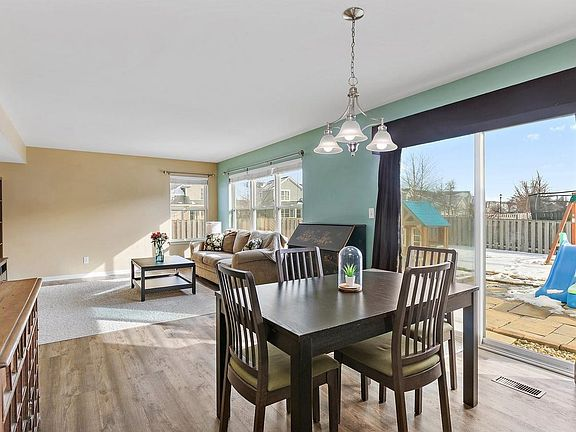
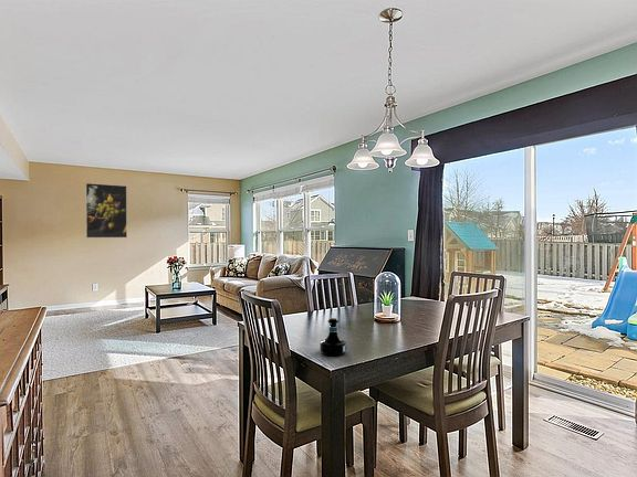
+ tequila bottle (333, 335)
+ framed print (106, 211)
